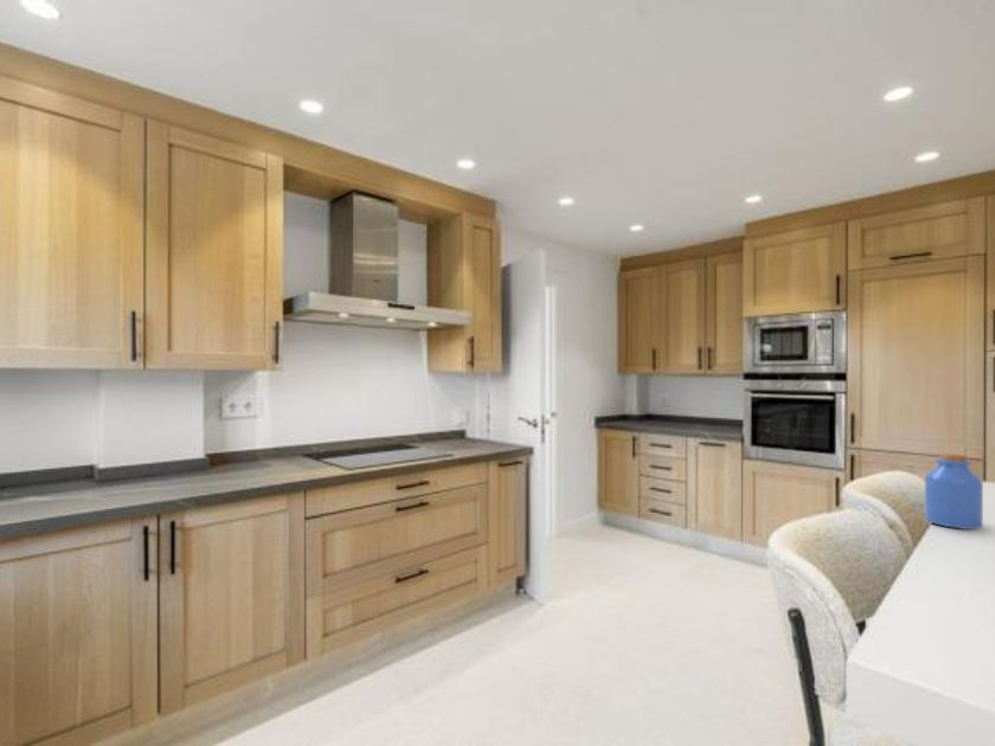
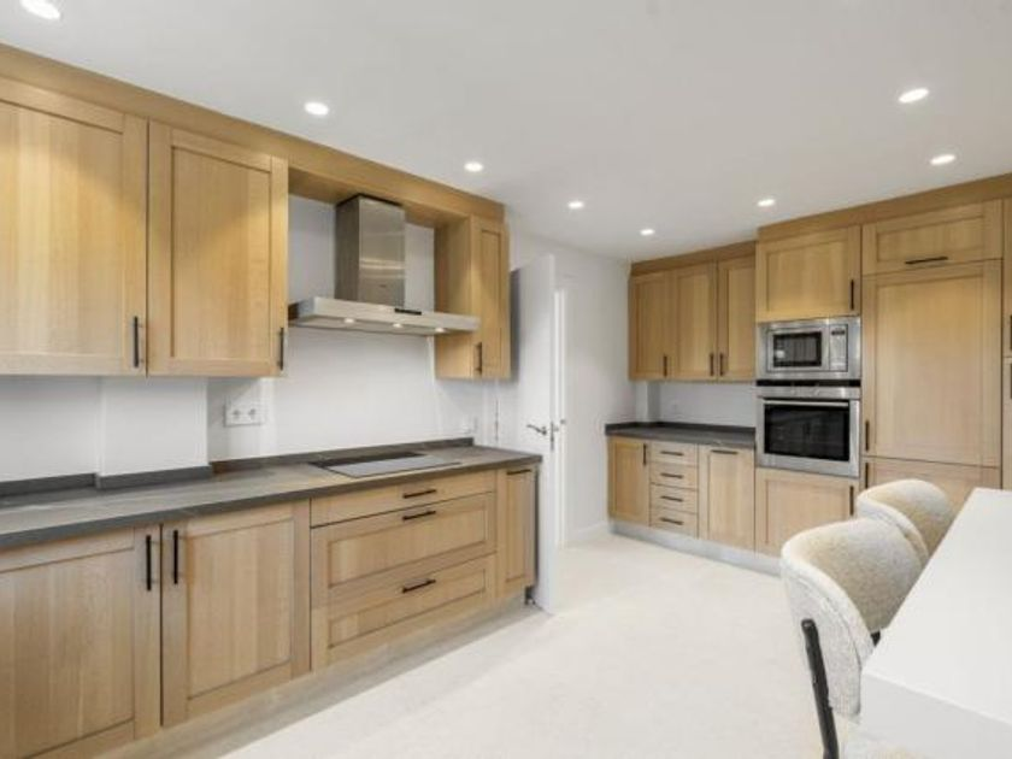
- jar (952, 488)
